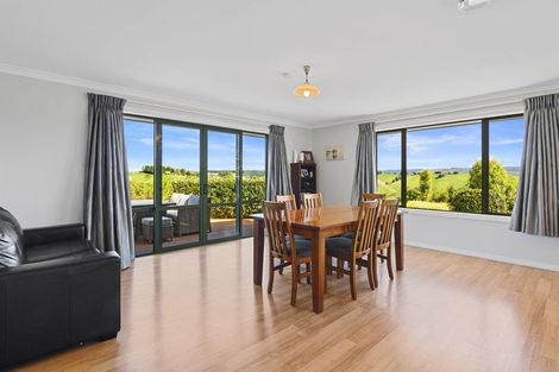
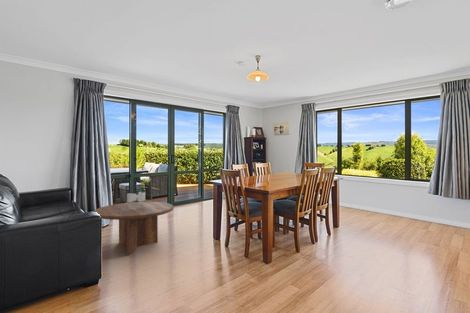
+ coffee table (135, 227)
+ bouquet (139, 192)
